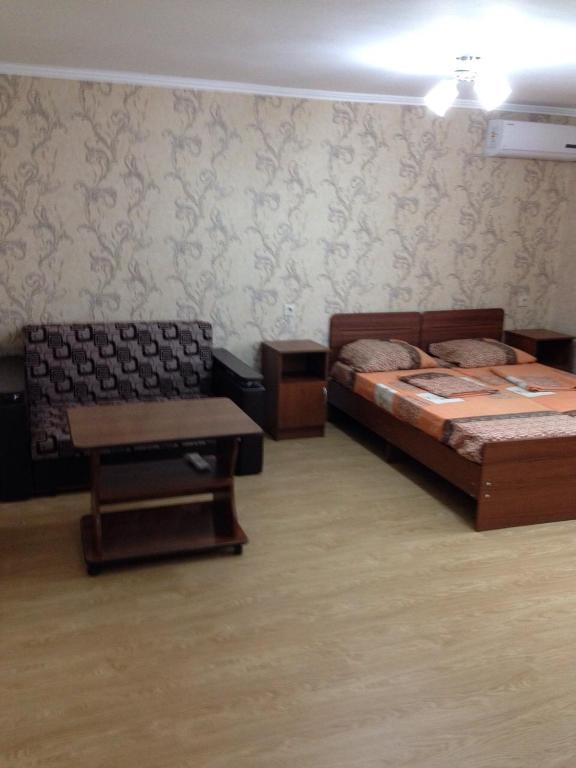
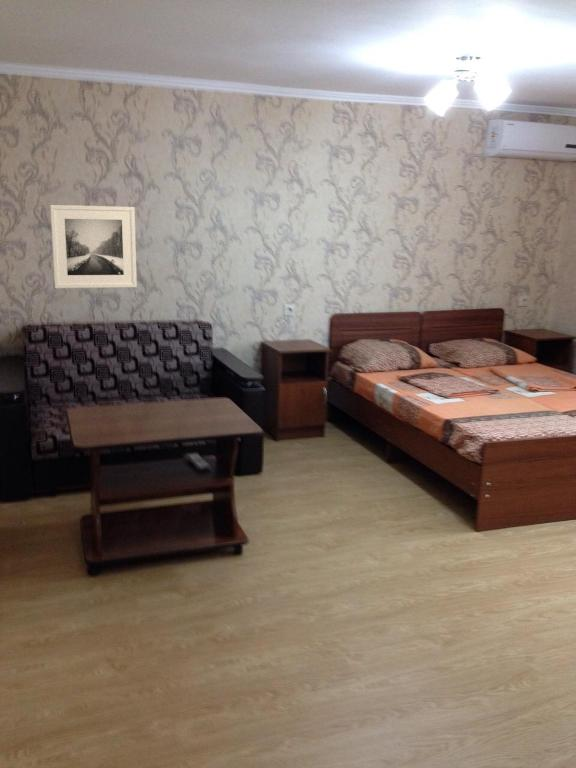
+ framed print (94, 247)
